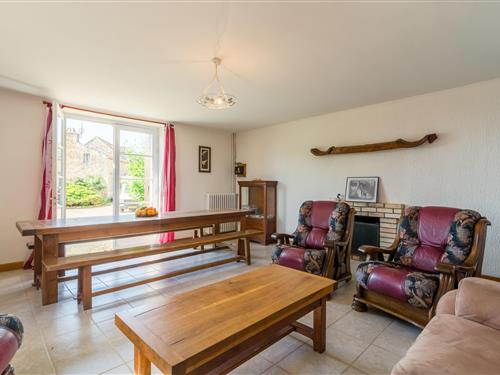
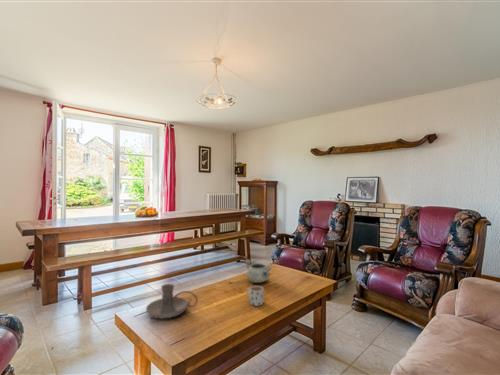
+ candle holder (172, 299)
+ mug (254, 295)
+ decorative bowl (258, 271)
